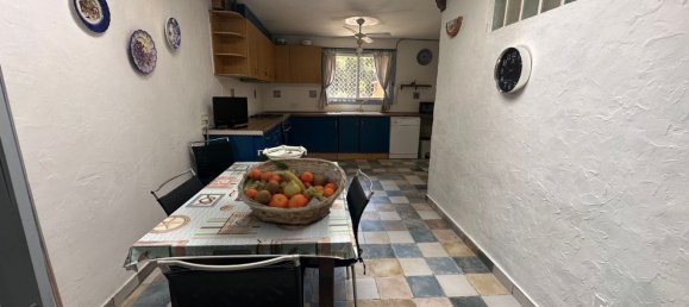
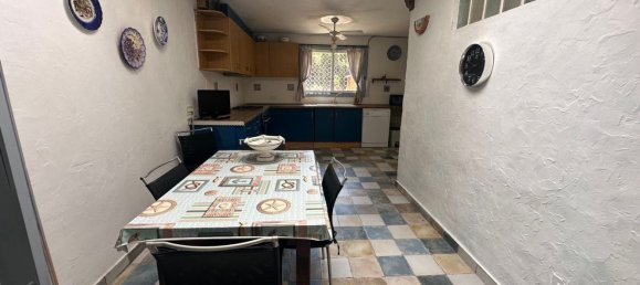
- fruit basket (293, 188)
